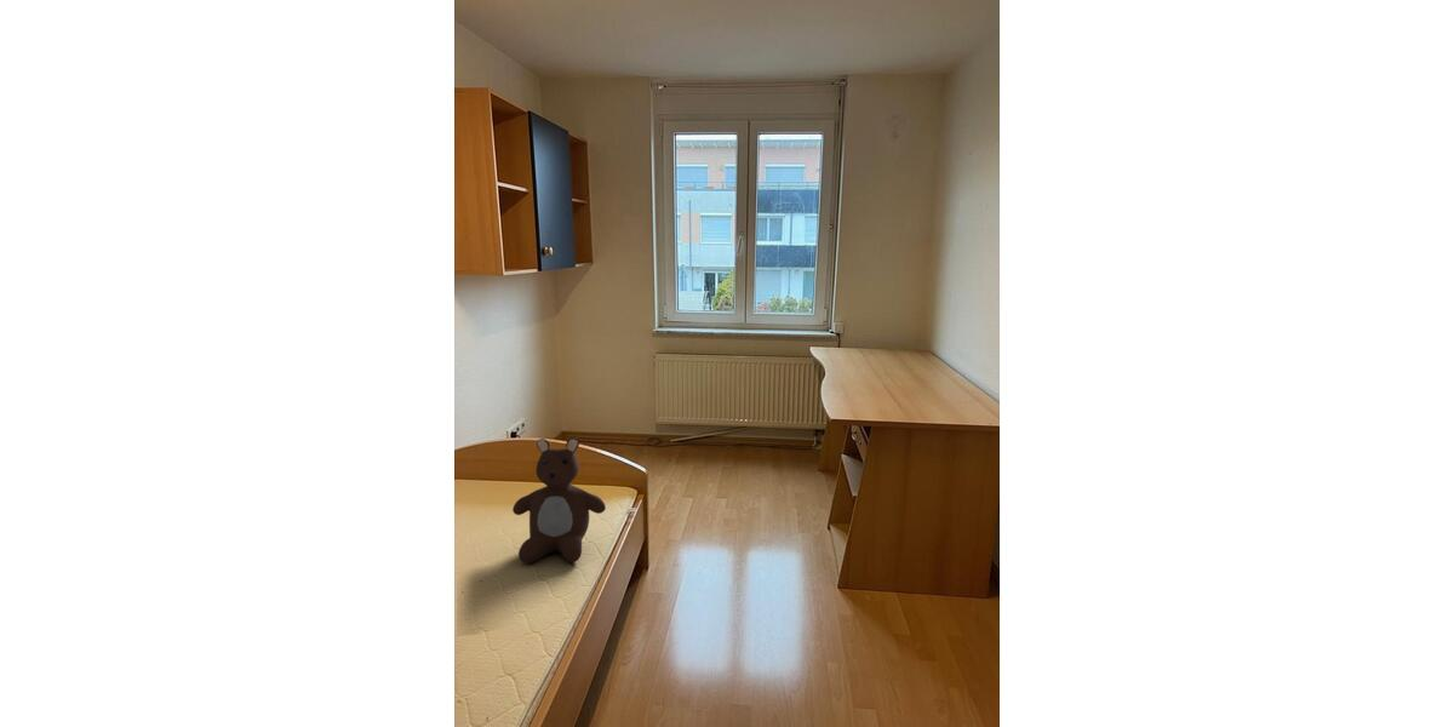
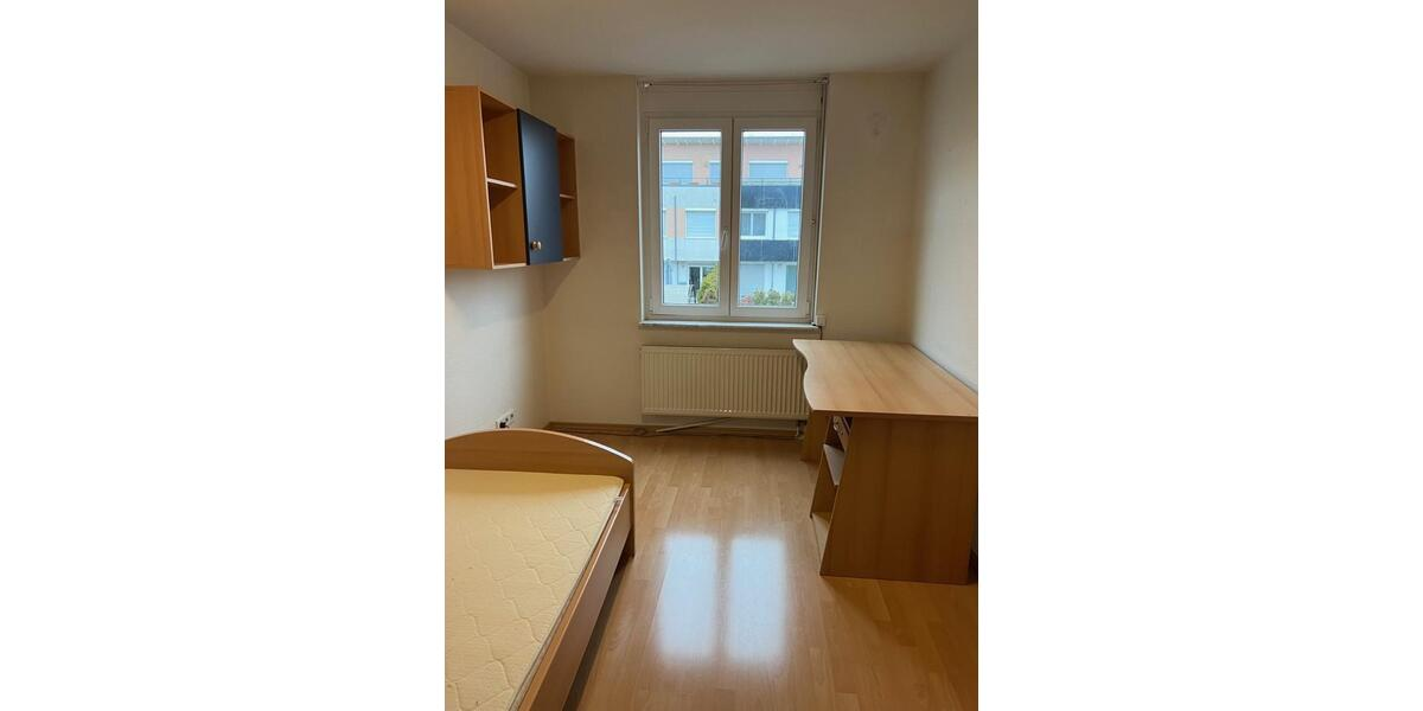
- teddy bear (555, 497)
